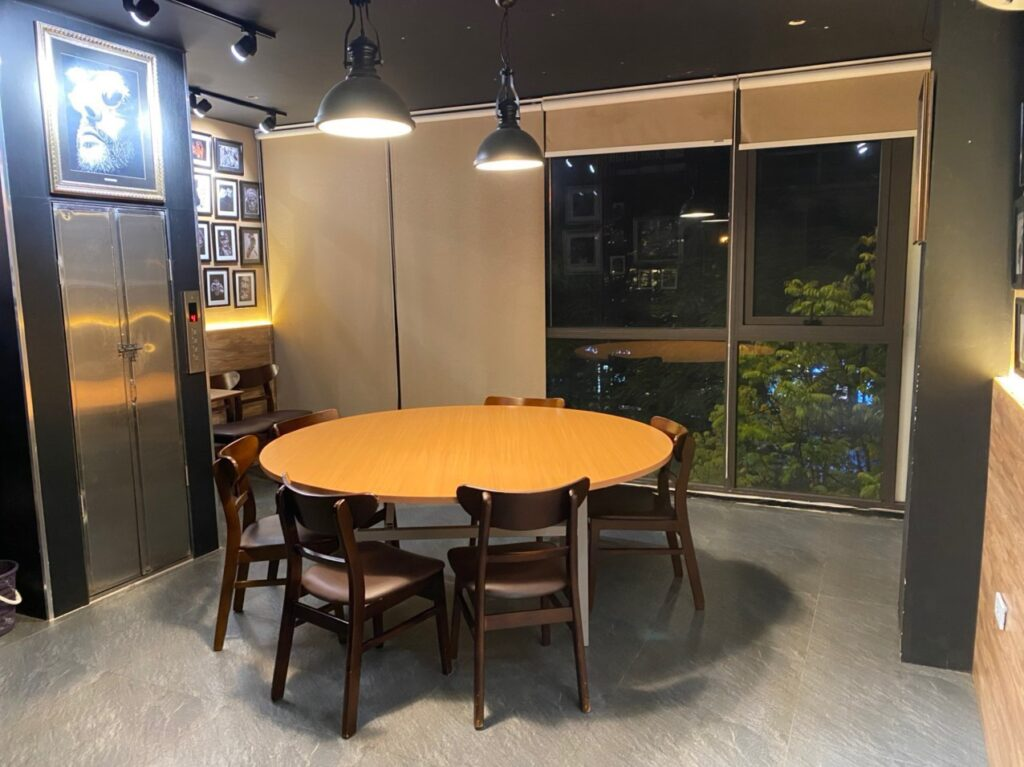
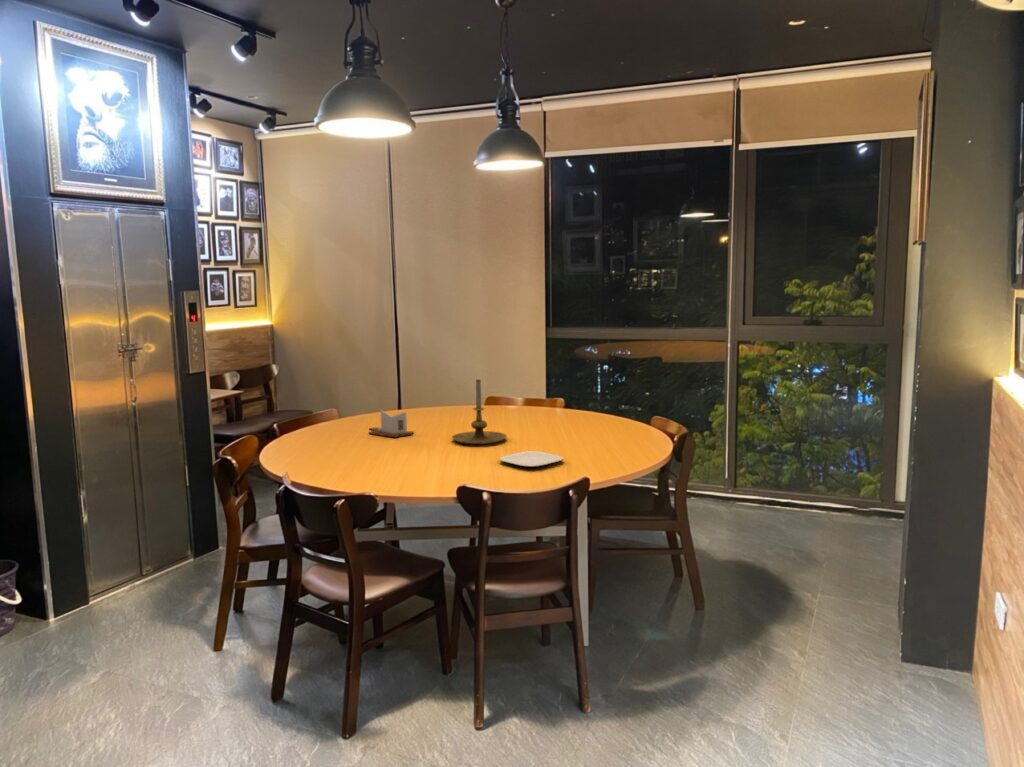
+ candle holder (478, 409)
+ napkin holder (390, 421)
+ plate (531, 459)
